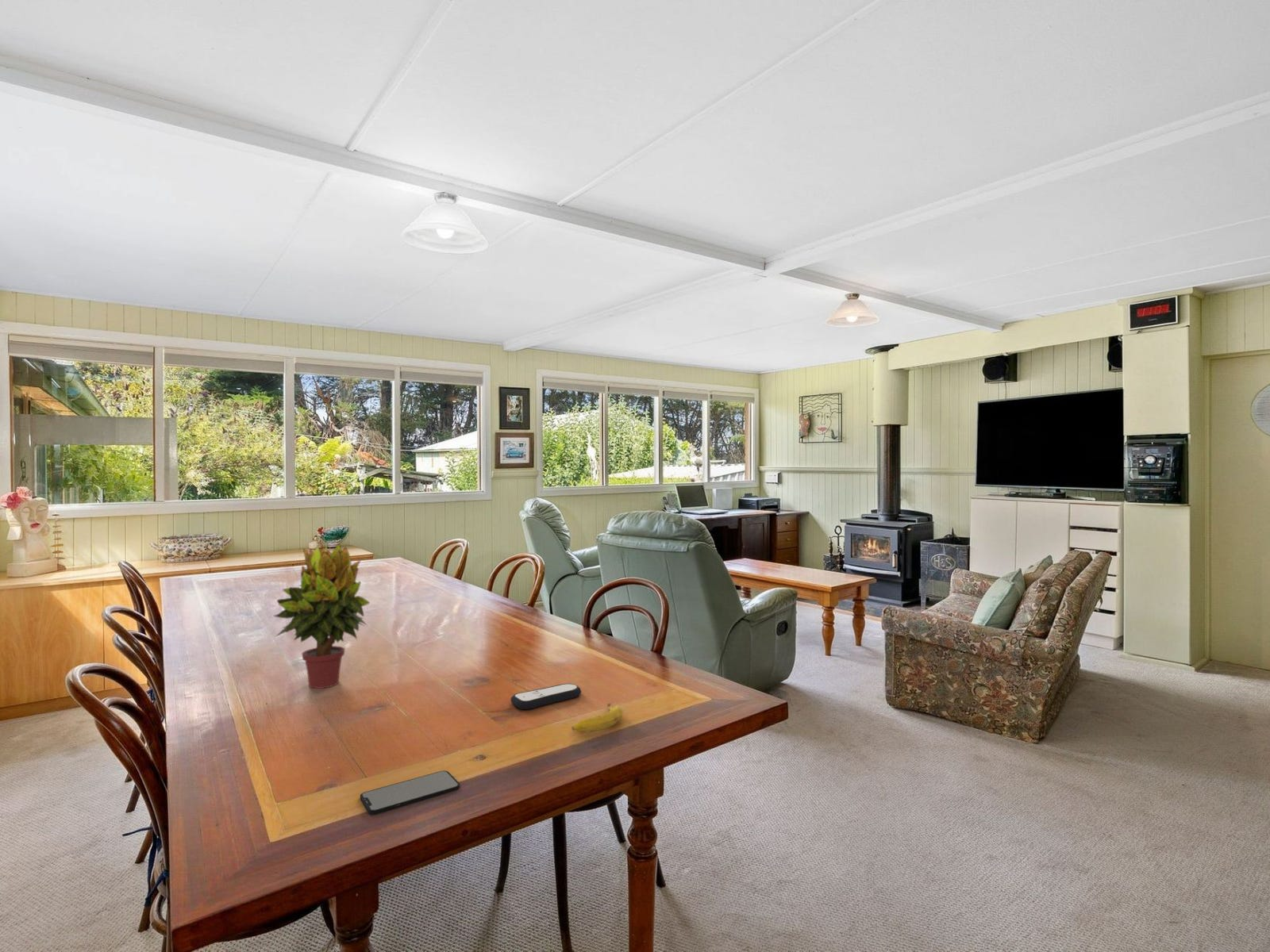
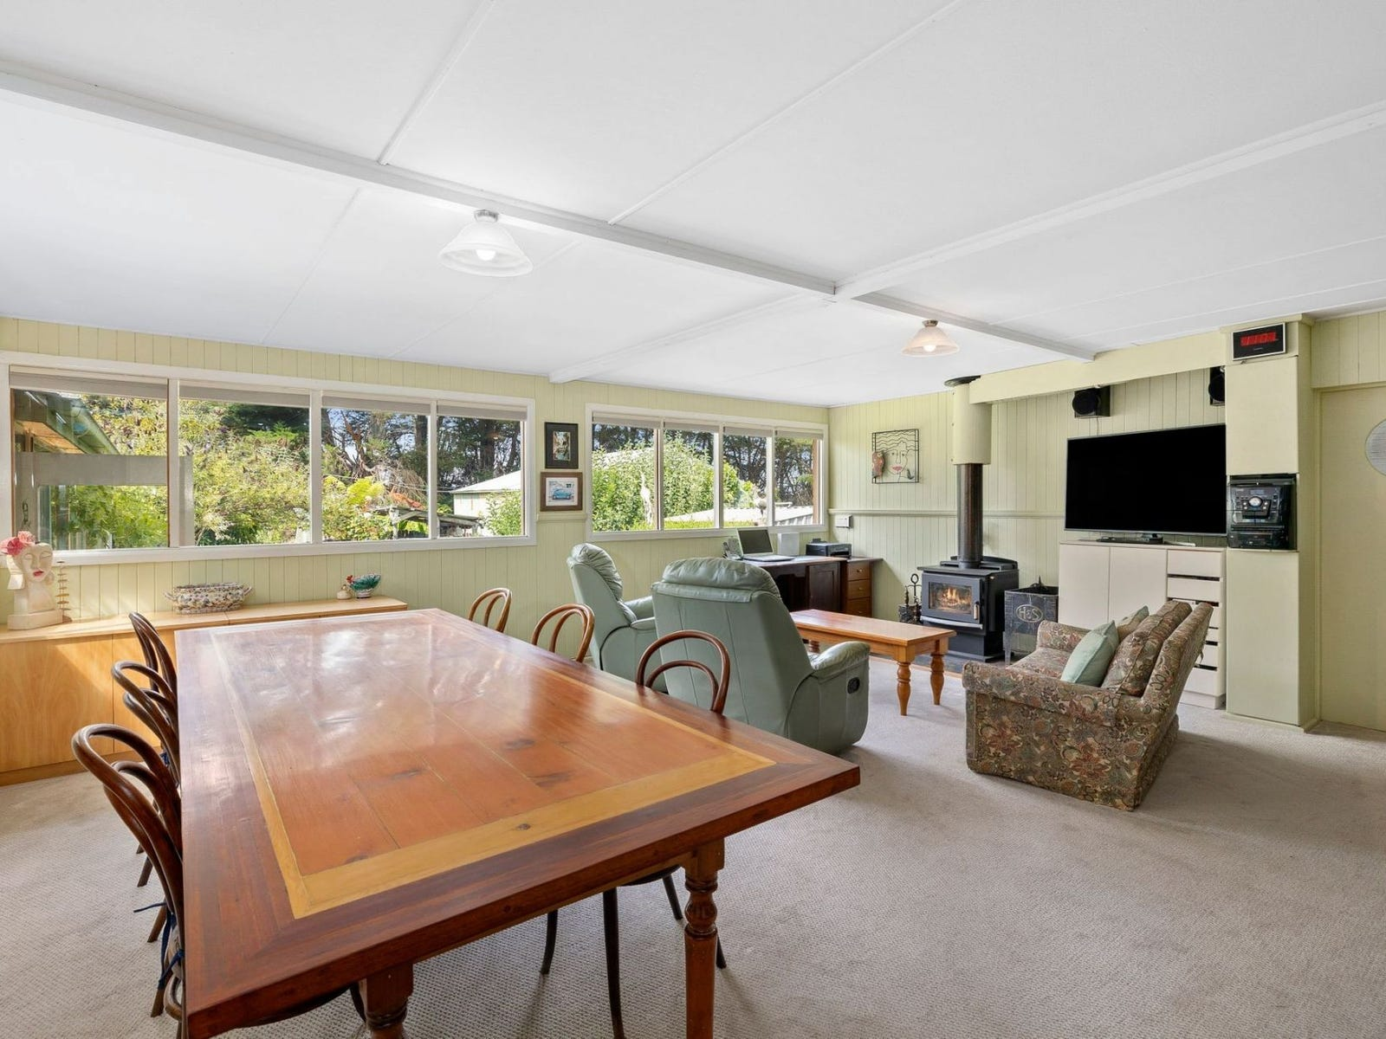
- potted plant (325, 615)
- banana (598, 716)
- smartphone (410, 791)
- remote control (547, 695)
